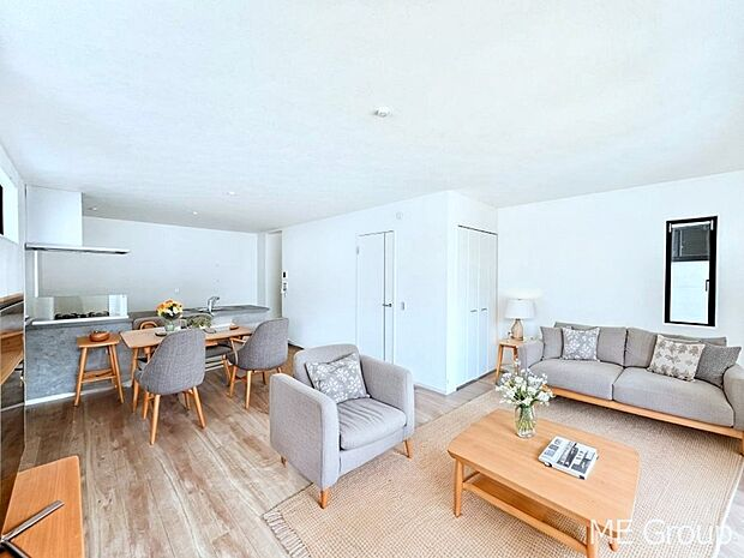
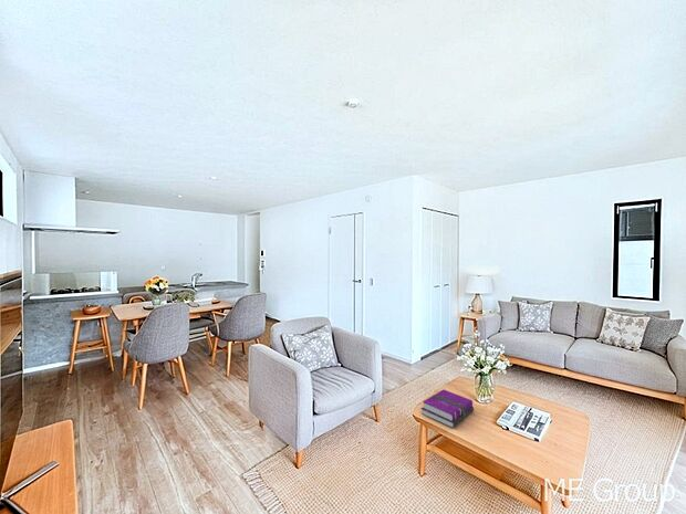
+ hardback book (447, 407)
